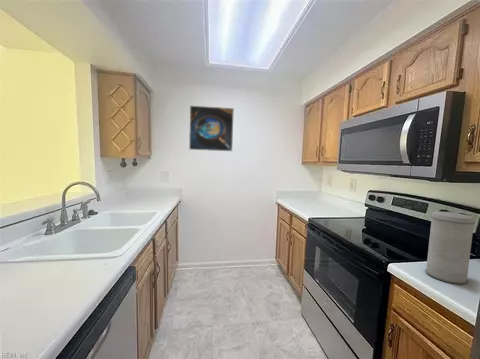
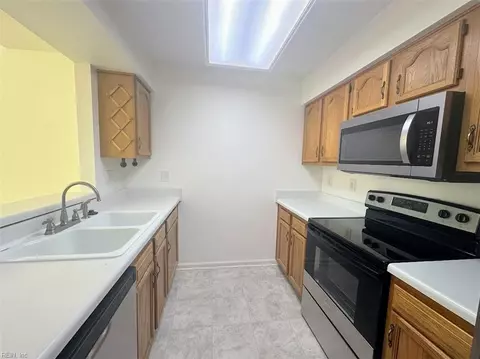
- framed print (211, 129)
- canister (449, 245)
